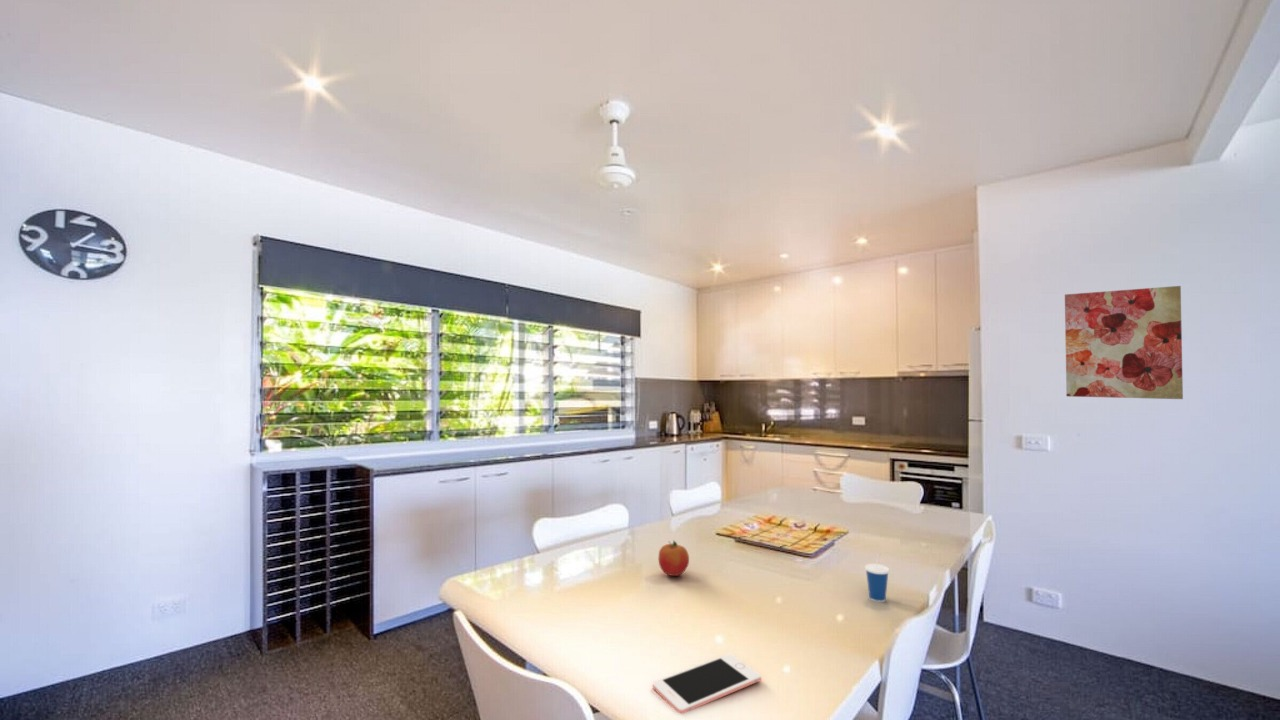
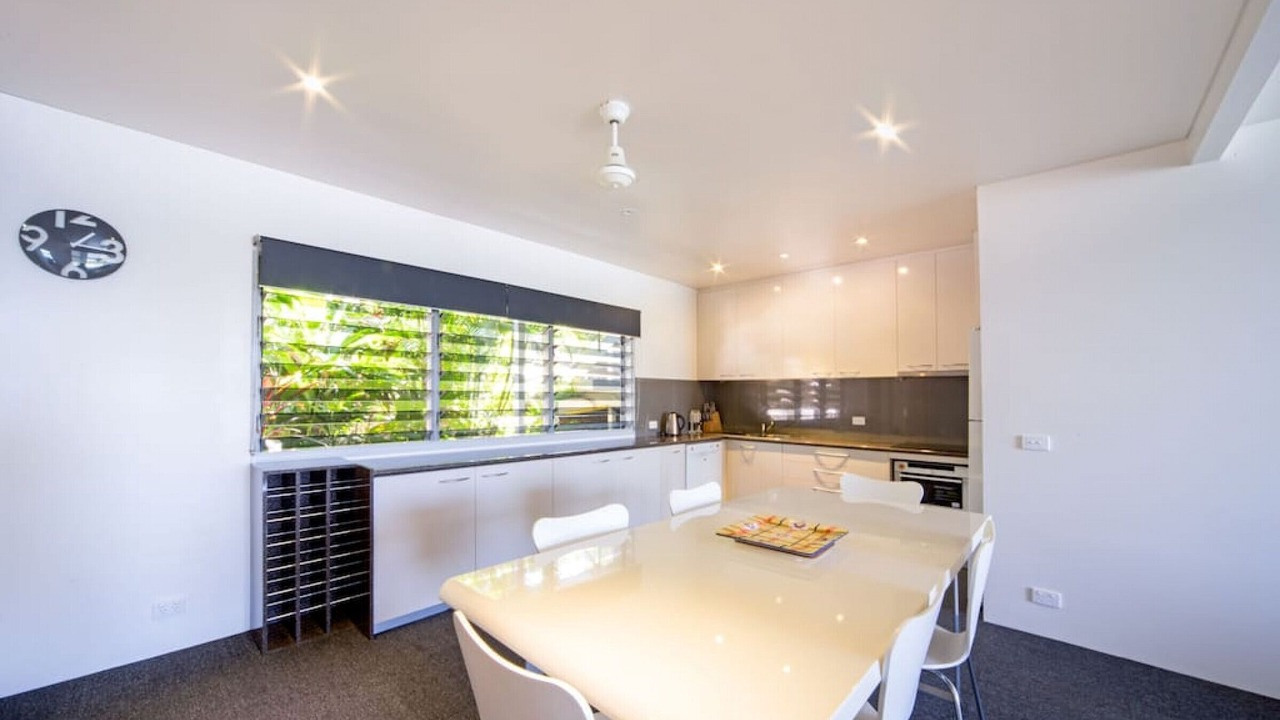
- cell phone (707, 681)
- cup (877, 574)
- wall art (1120, 344)
- fruit (674, 557)
